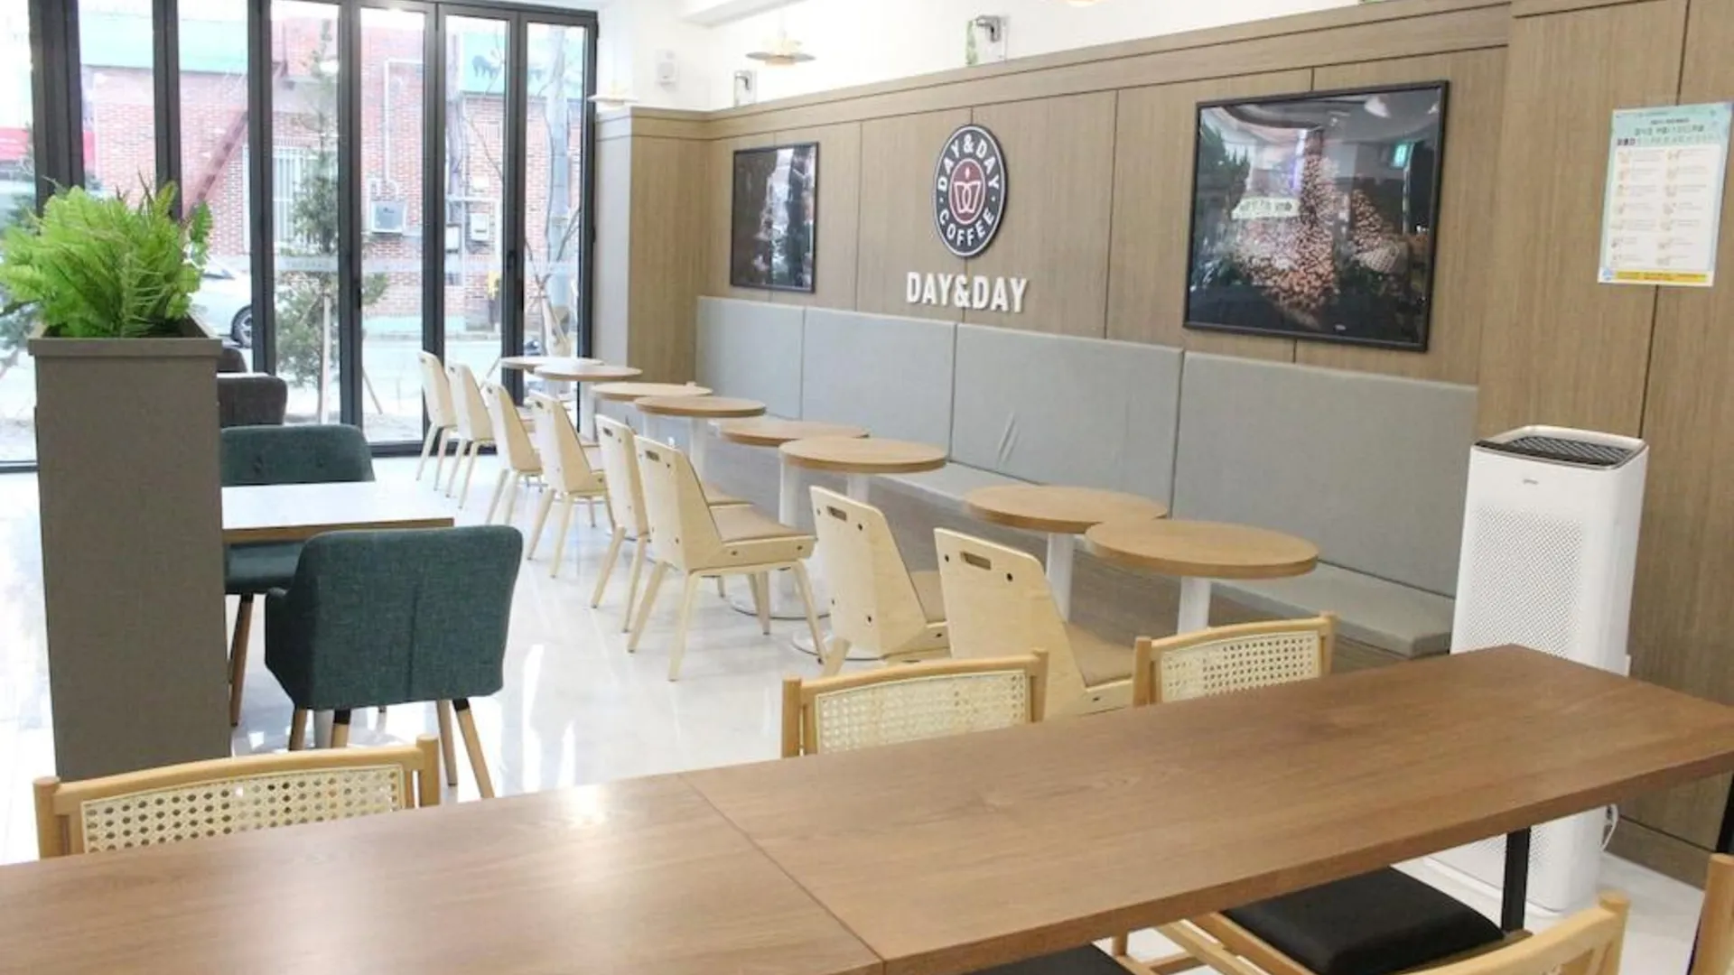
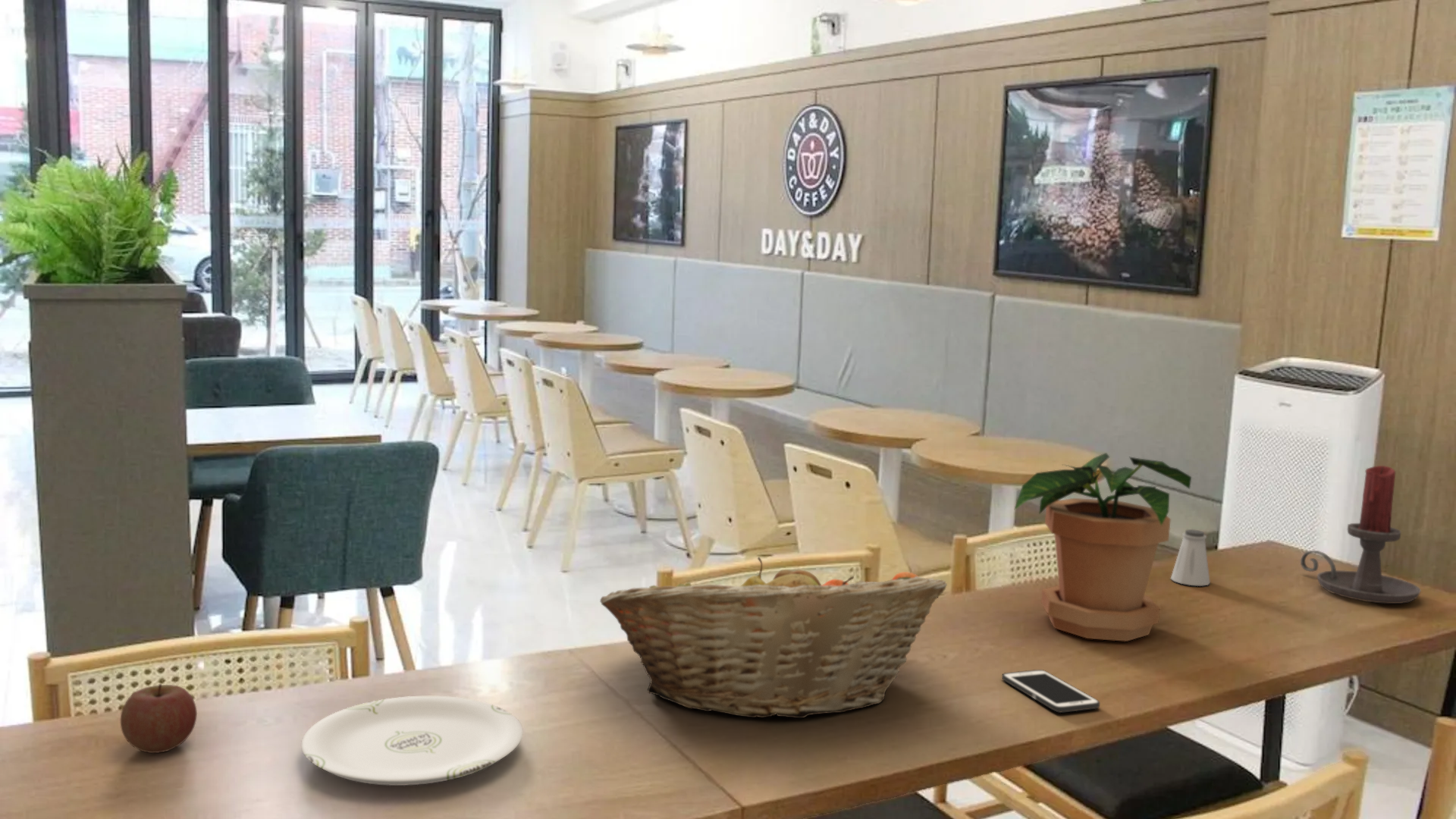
+ plate (414, 742)
+ potted plant (1086, 539)
+ fruit basket (773, 620)
+ candle holder (1360, 527)
+ cell phone (1050, 690)
+ saltshaker (1192, 556)
+ apple (158, 715)
